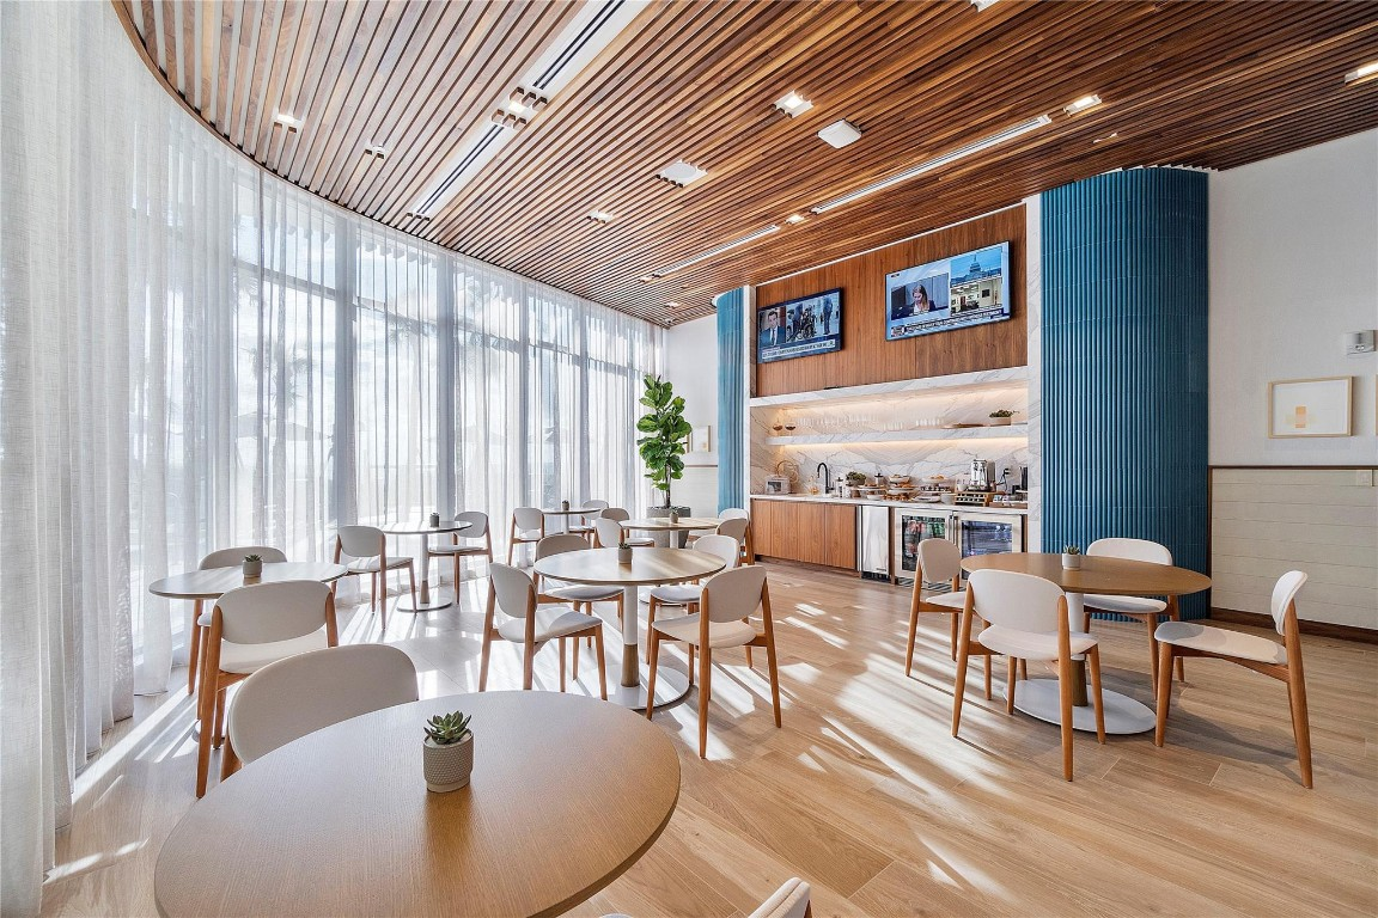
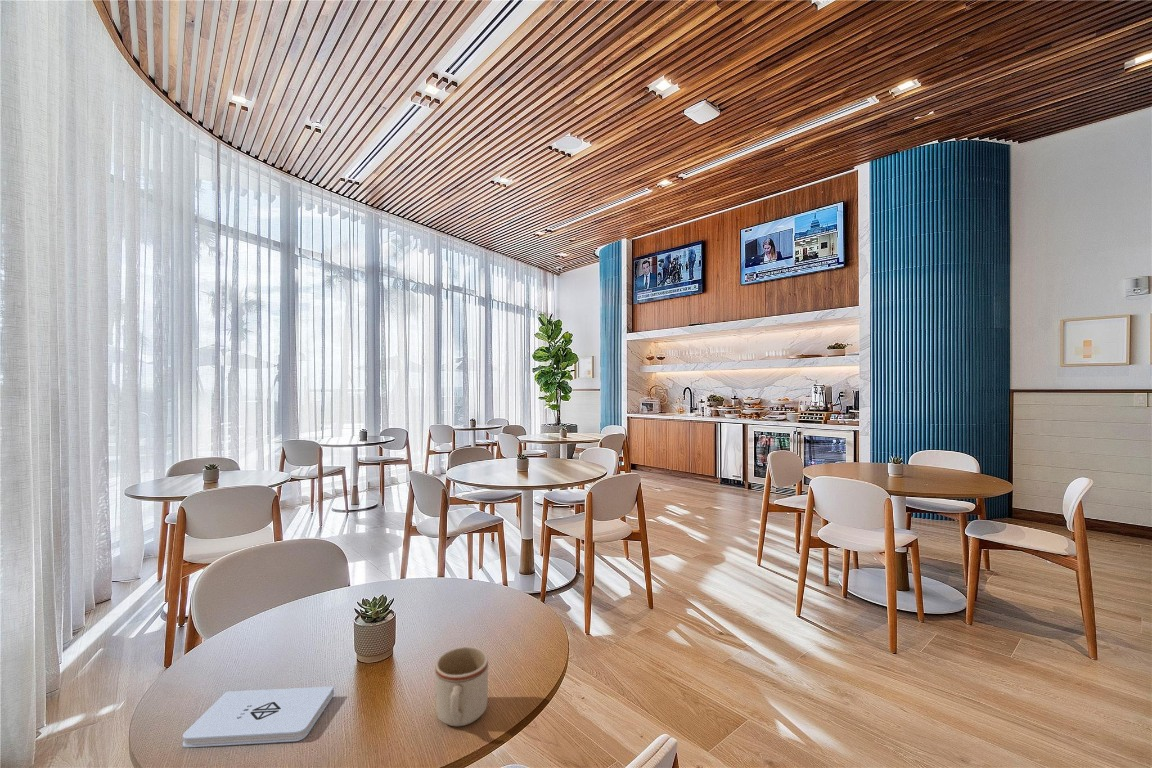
+ mug (460, 691)
+ notepad (262, 714)
